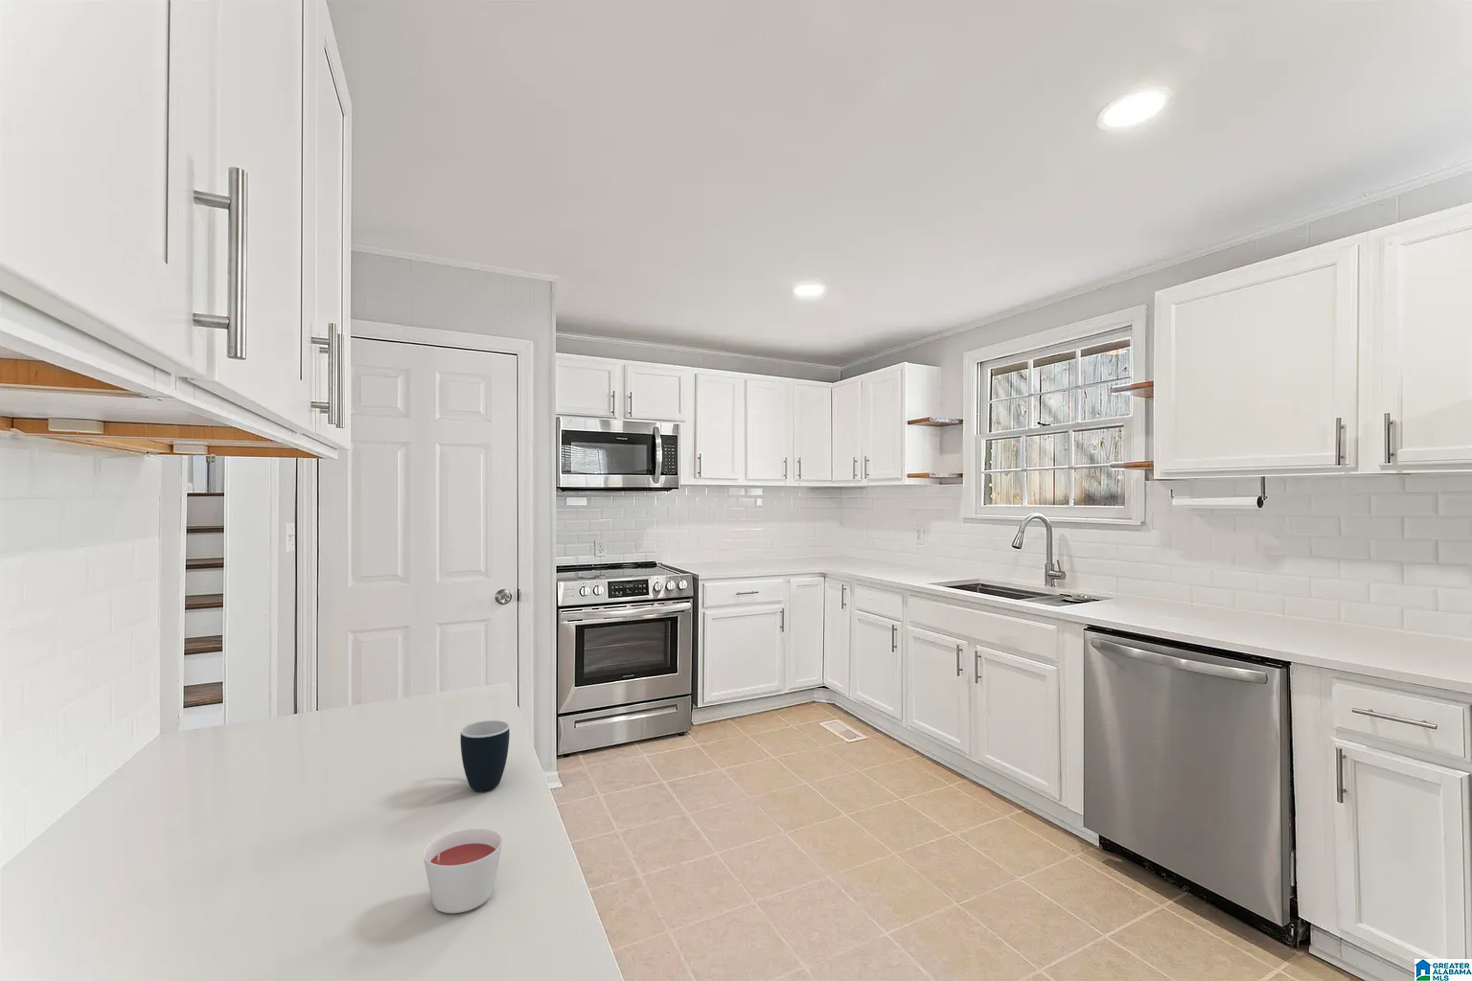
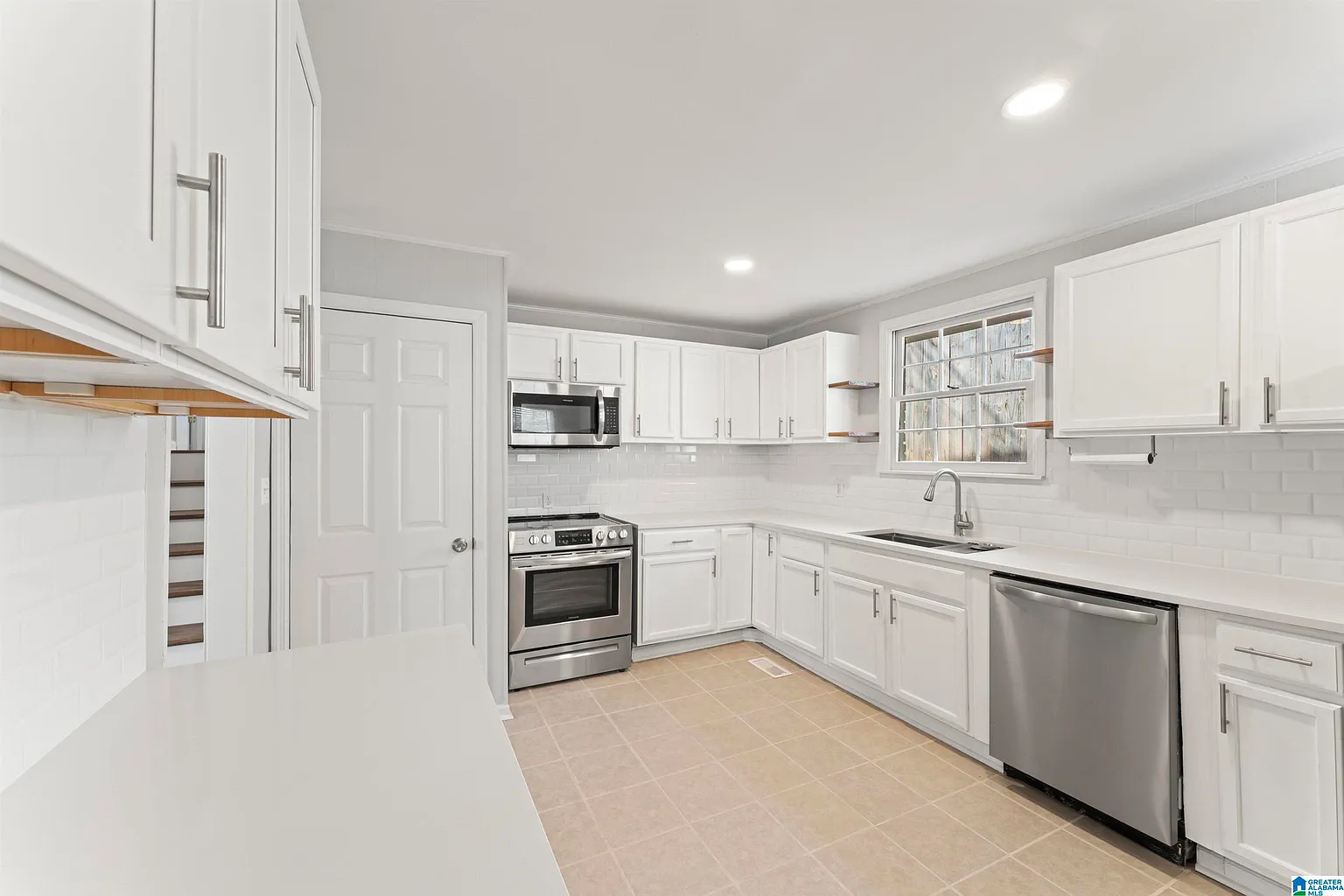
- mug (482, 754)
- candle (463, 870)
